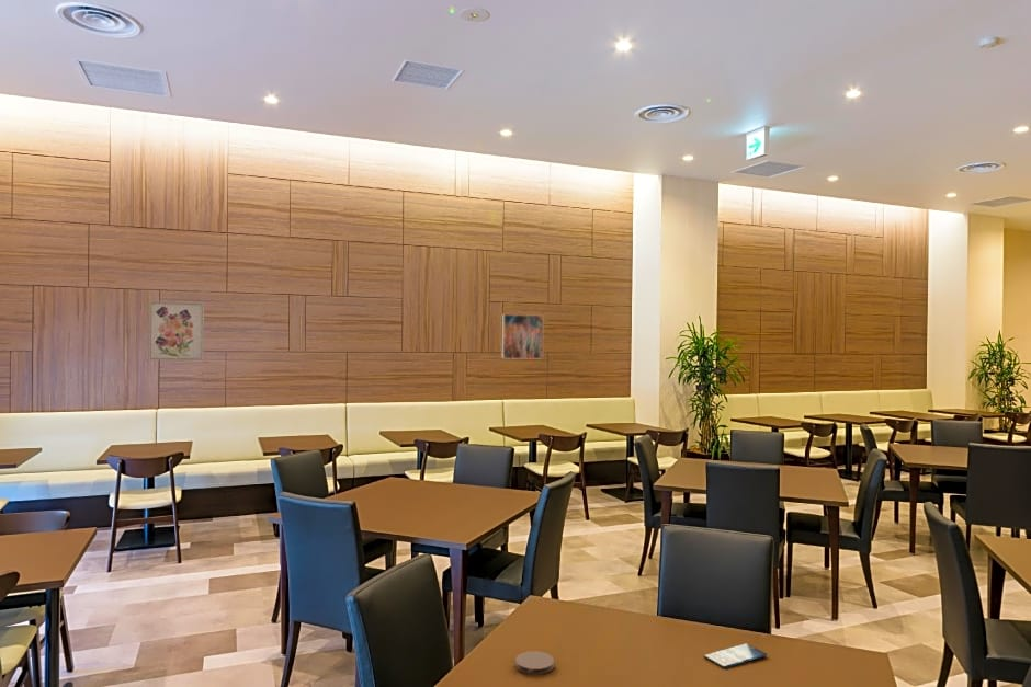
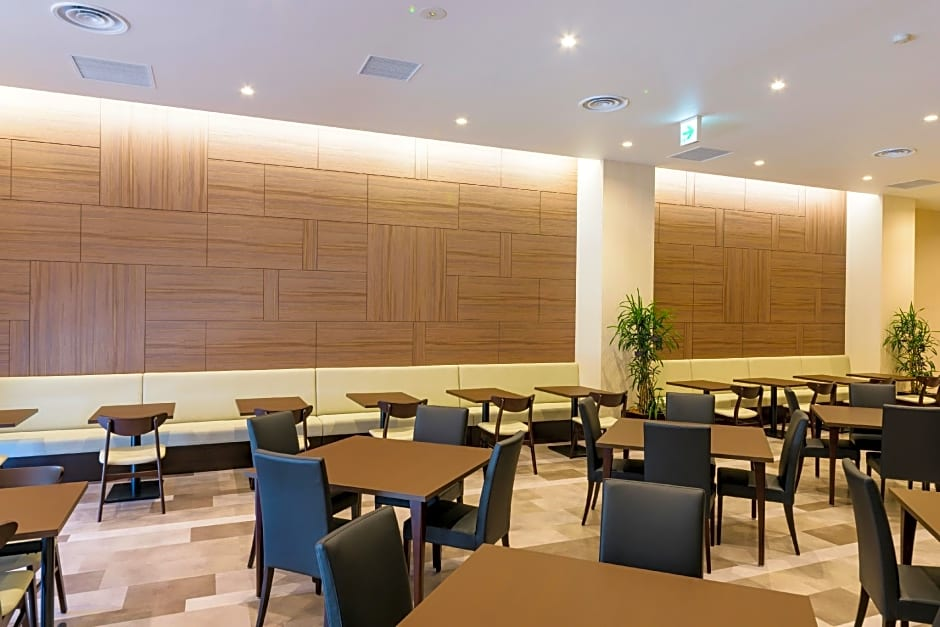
- wall art (177, 331)
- coaster (534, 662)
- smartphone (735, 655)
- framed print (522, 336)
